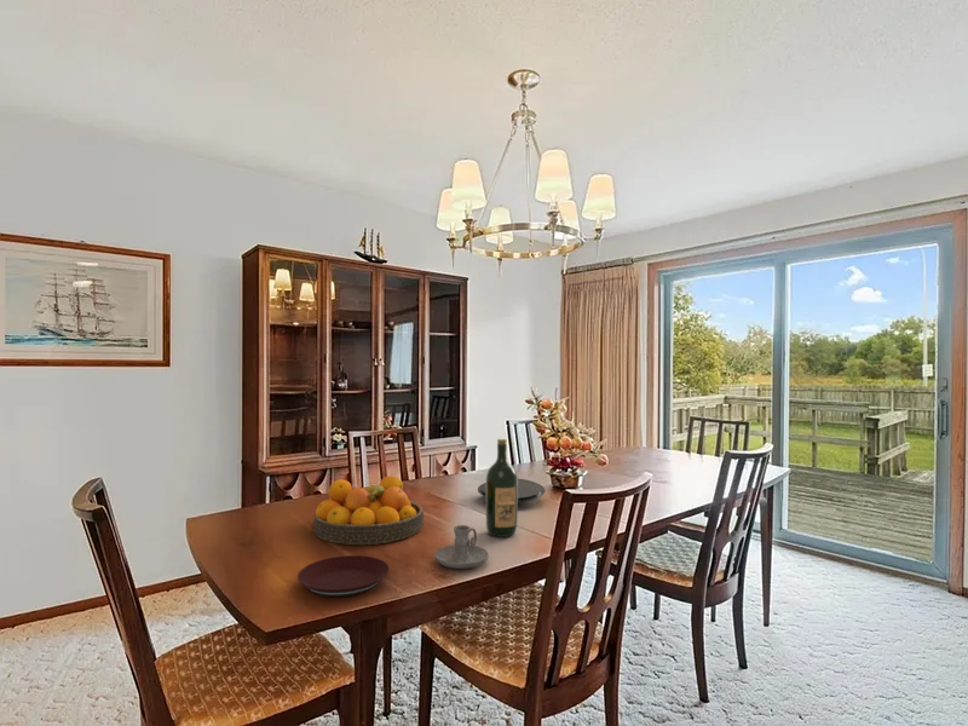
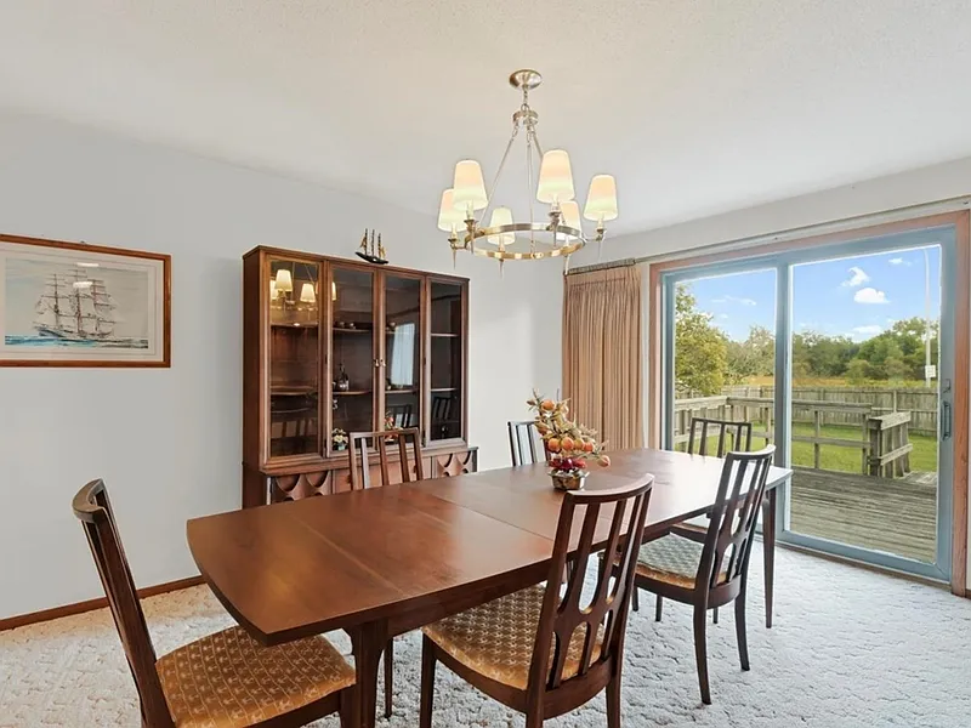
- candle holder (463, 543)
- plate (344, 577)
- plate (518, 491)
- fruit bowl (369, 503)
- wine bottle (501, 486)
